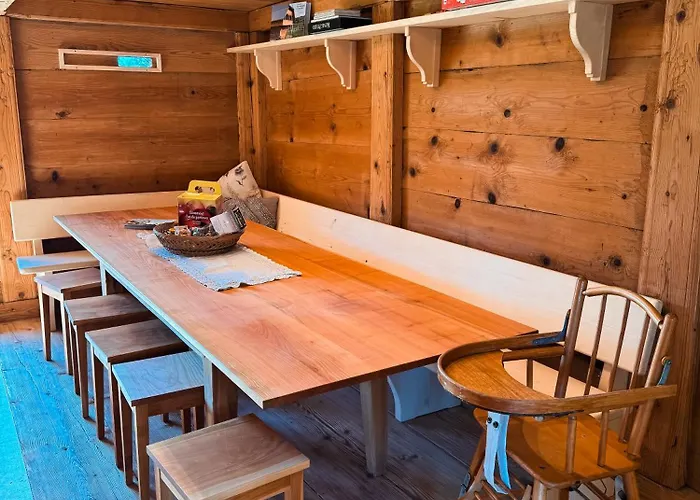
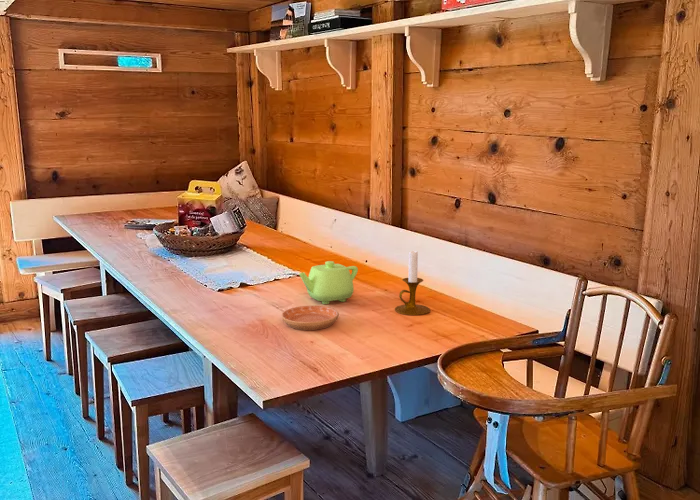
+ saucer (310, 318)
+ candlestick (412, 280)
+ teapot (329, 280)
